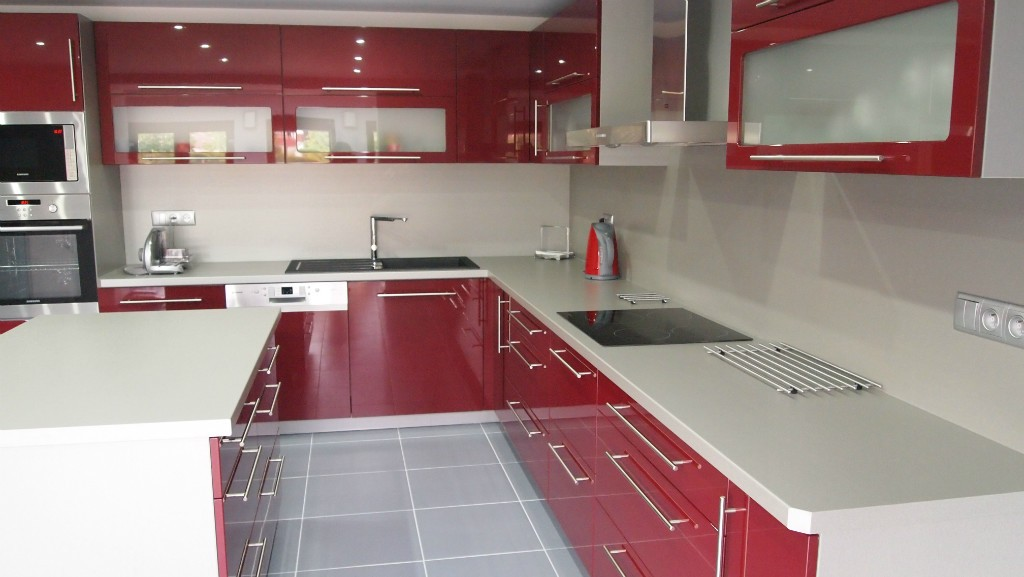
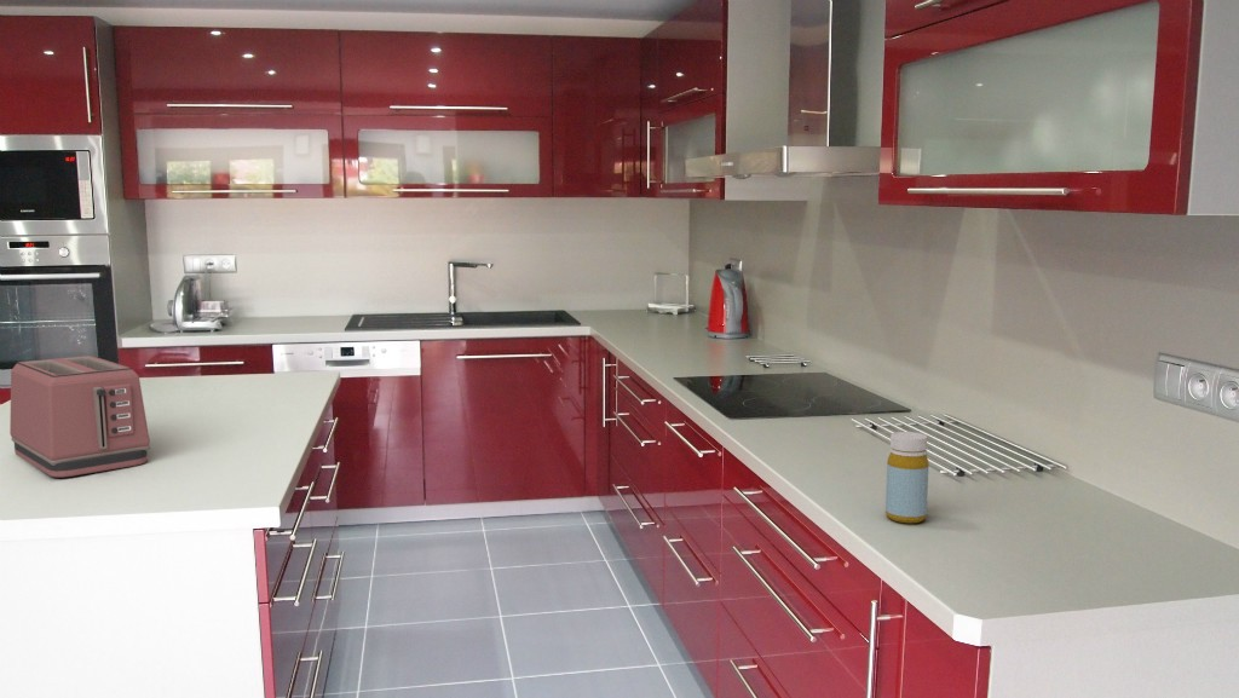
+ bottle (906, 477)
+ toaster (77, 411)
